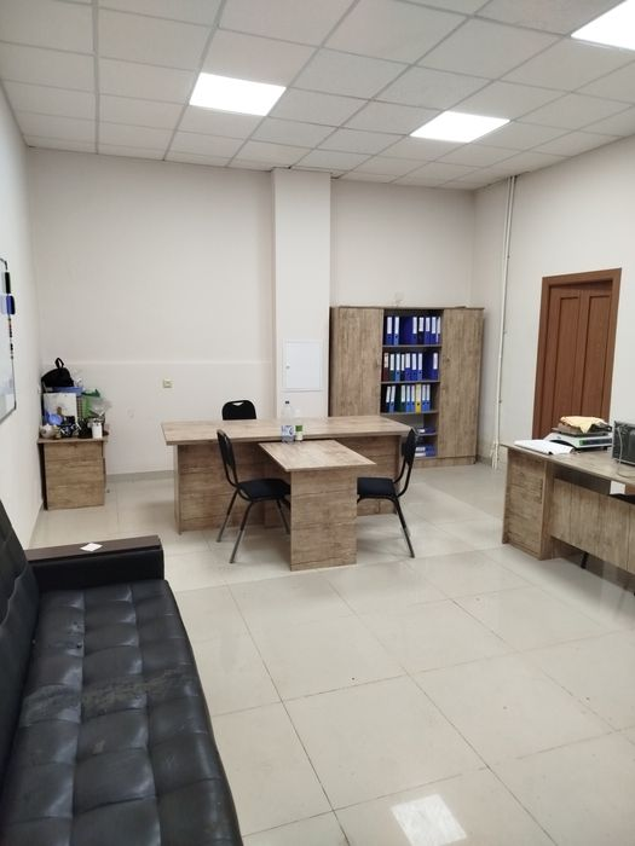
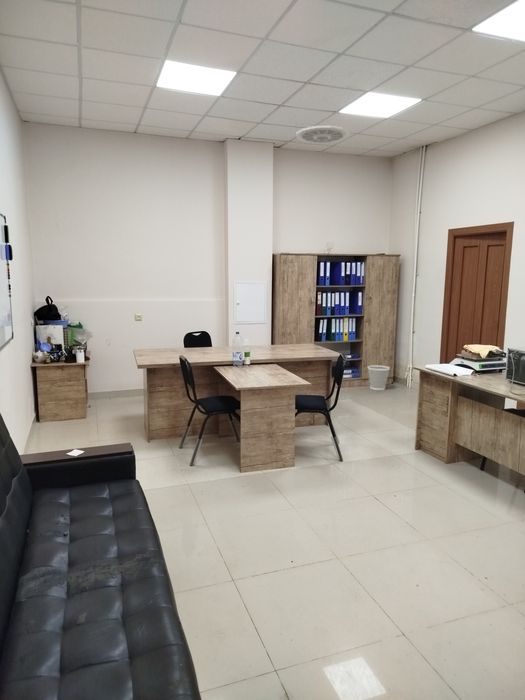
+ wastebasket (378, 377)
+ ceiling vent (322, 136)
